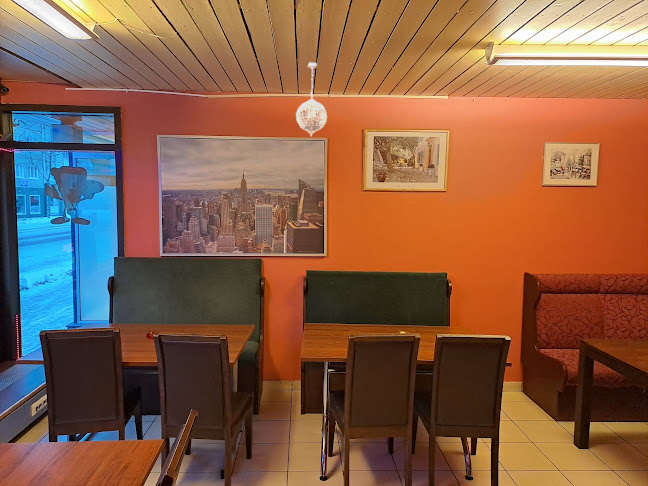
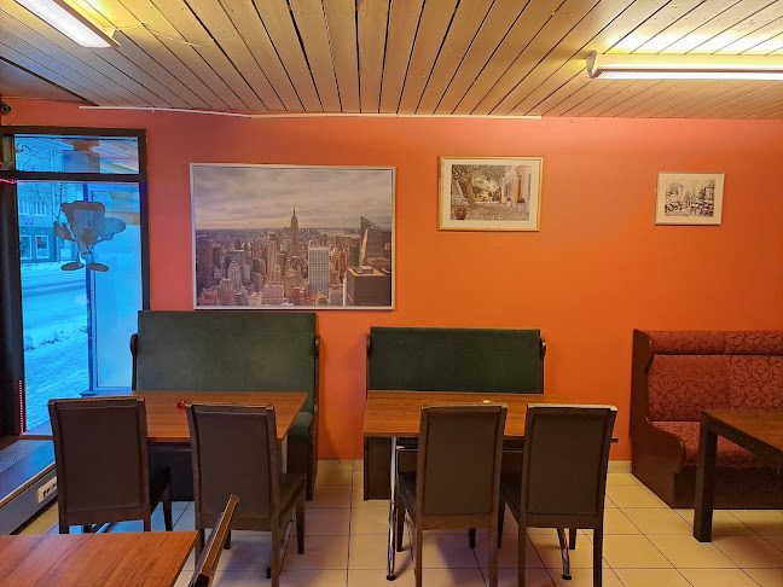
- pendant light (311, 100)
